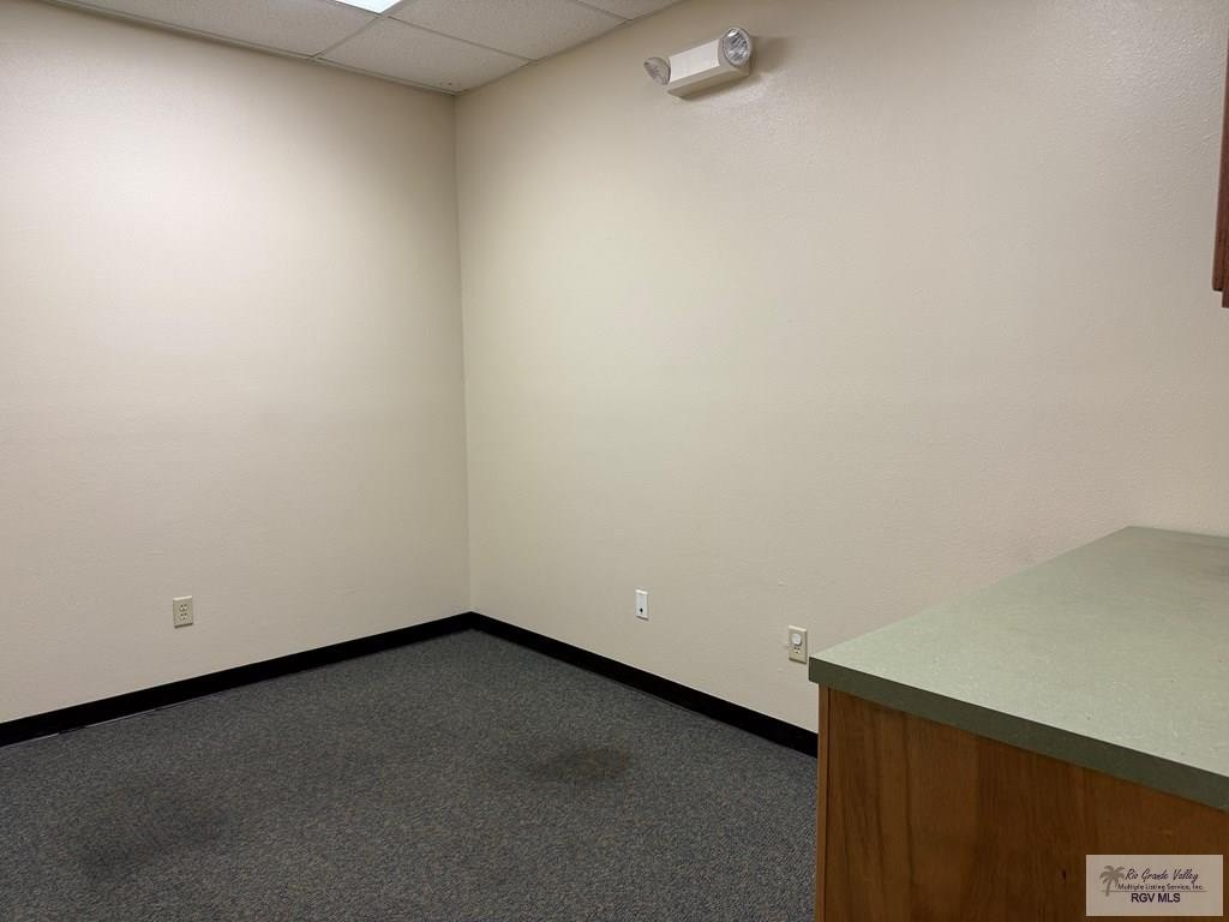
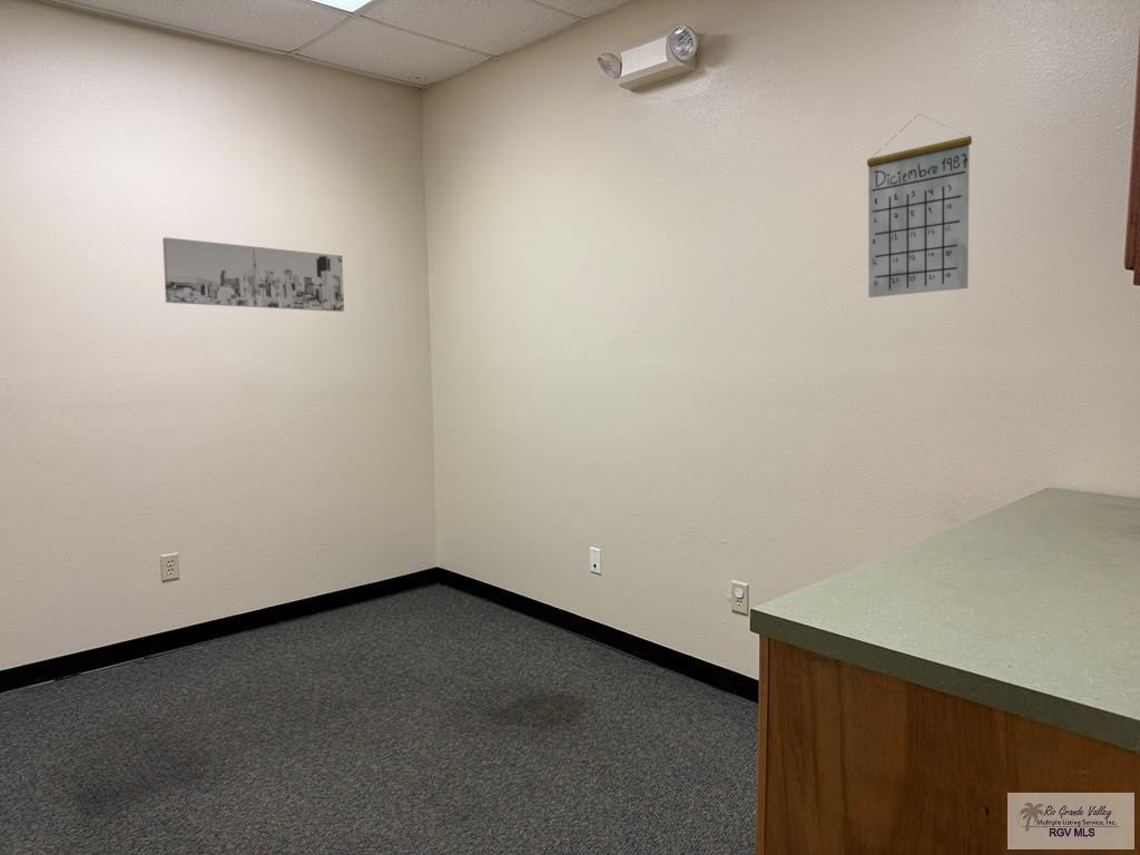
+ wall art (259, 277)
+ calendar (916, 203)
